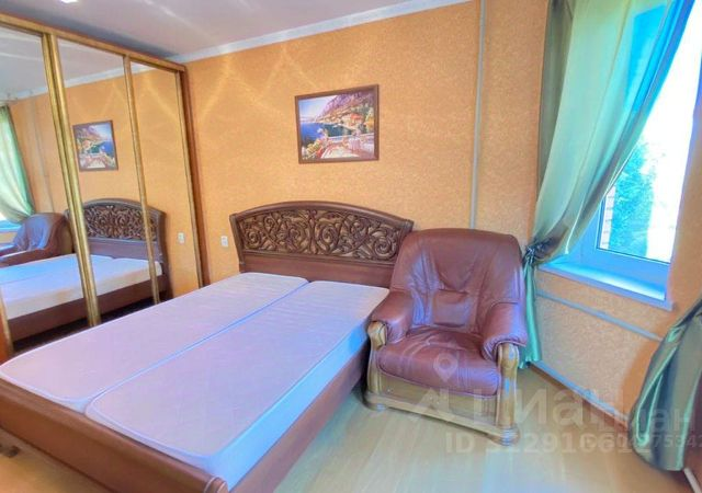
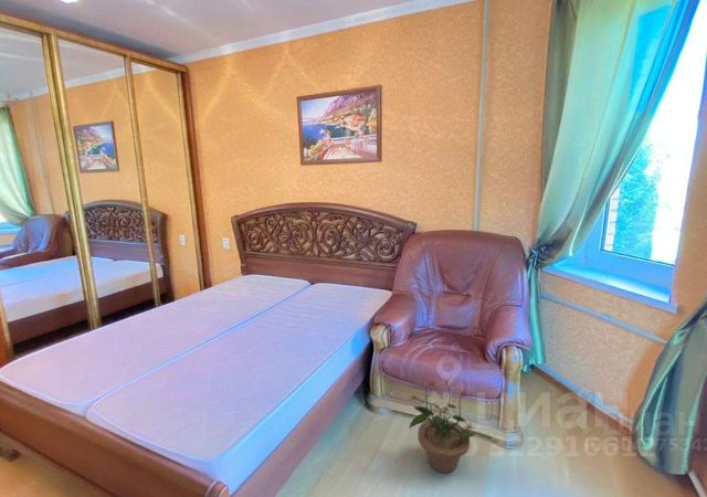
+ potted plant (442, 423)
